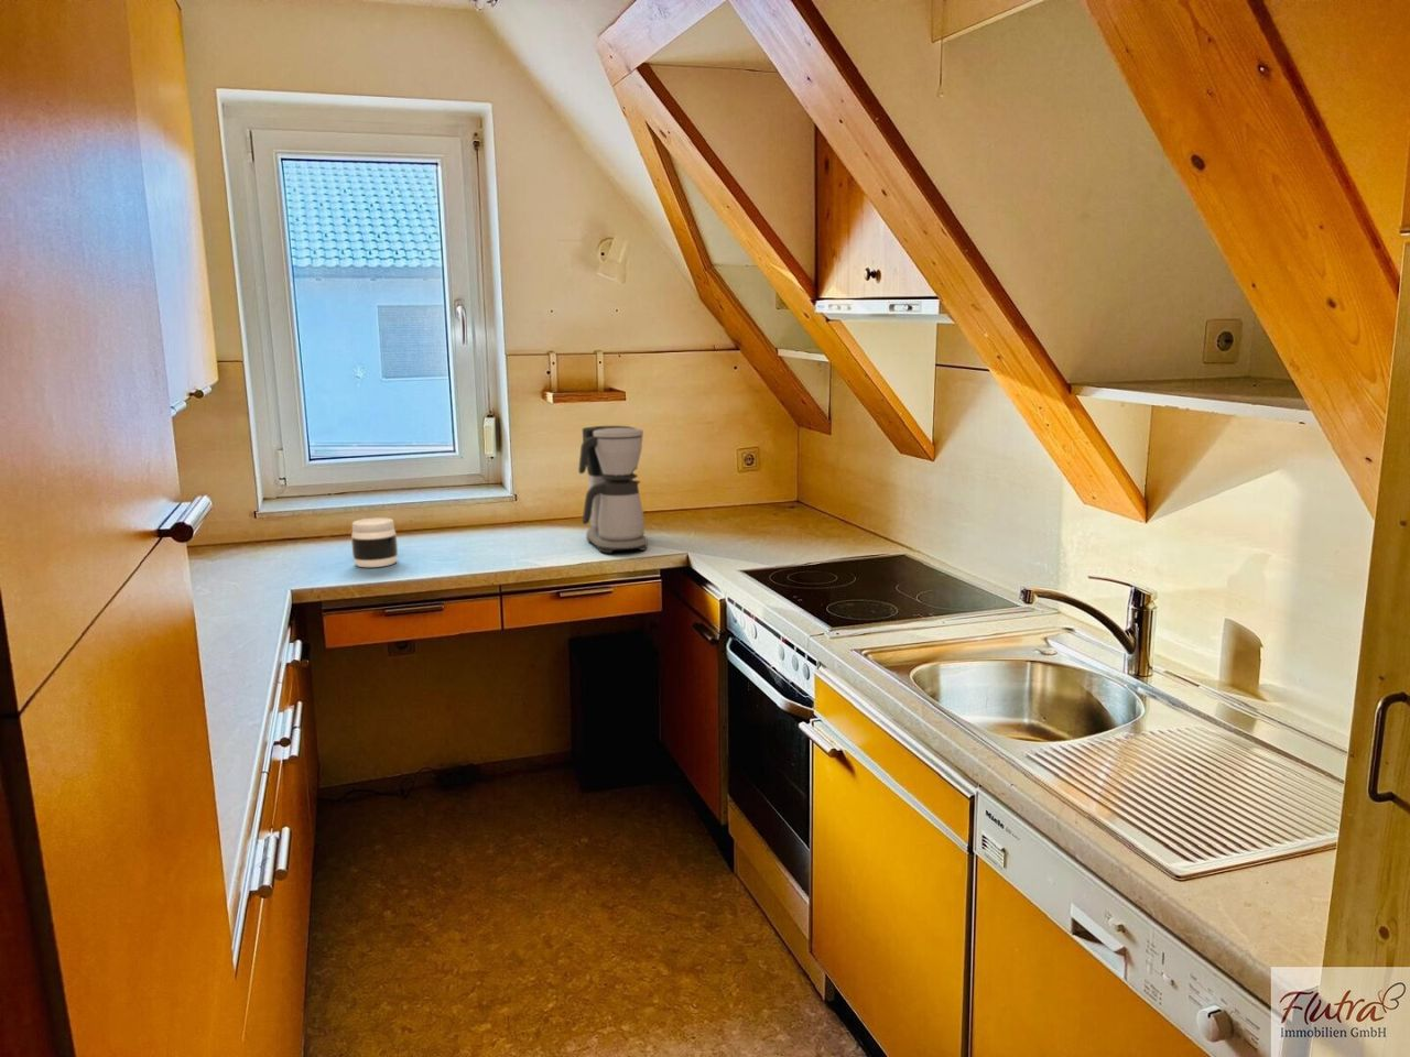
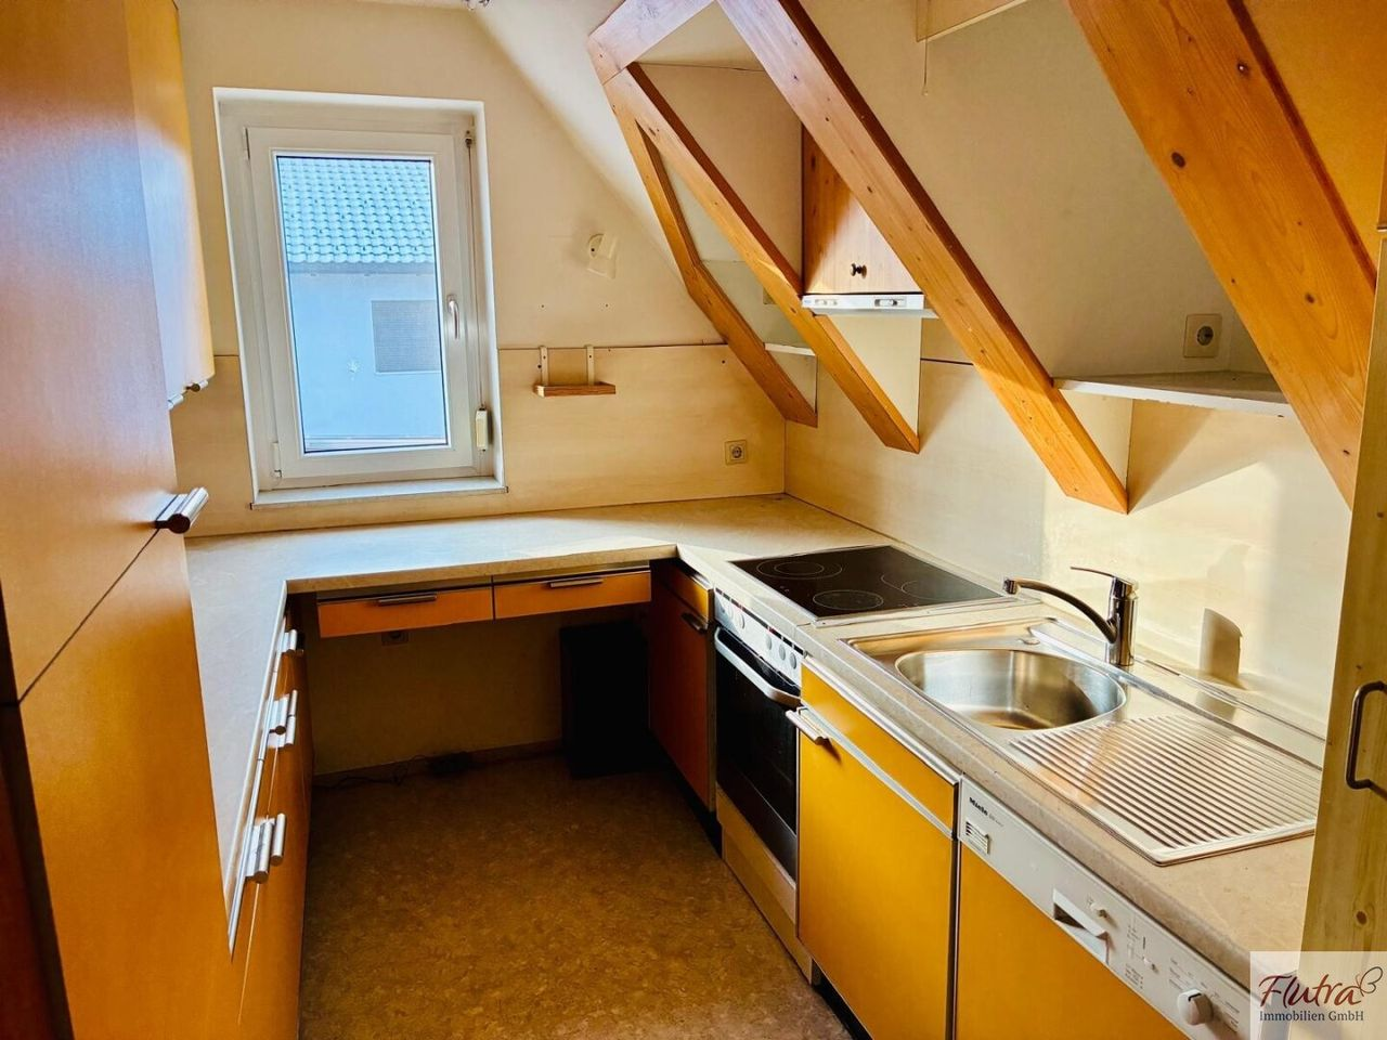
- coffee maker (607, 486)
- jar (373, 542)
